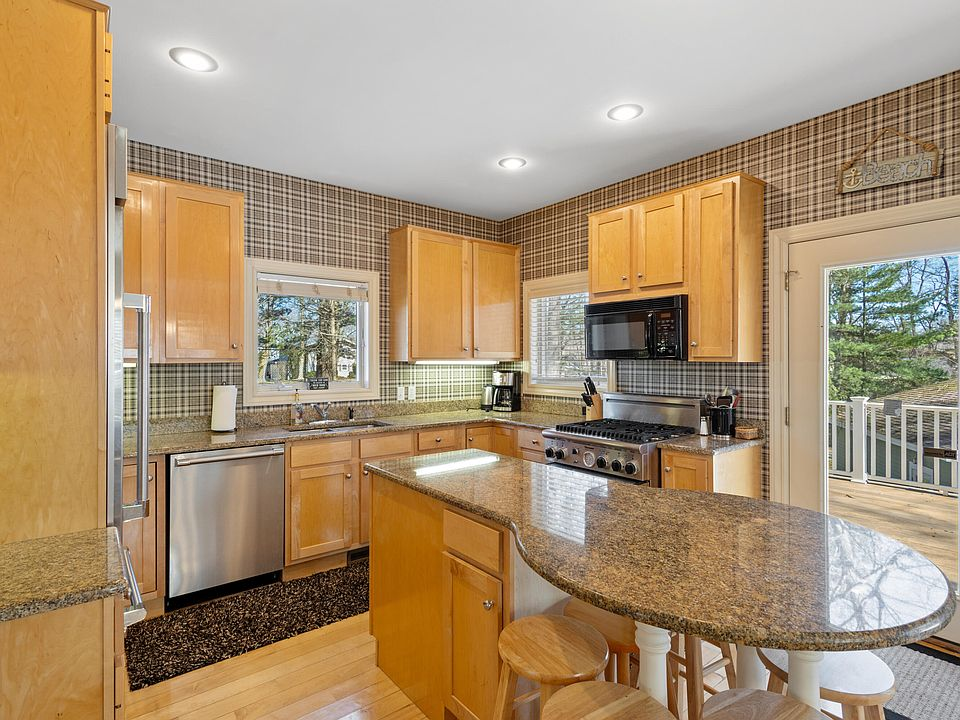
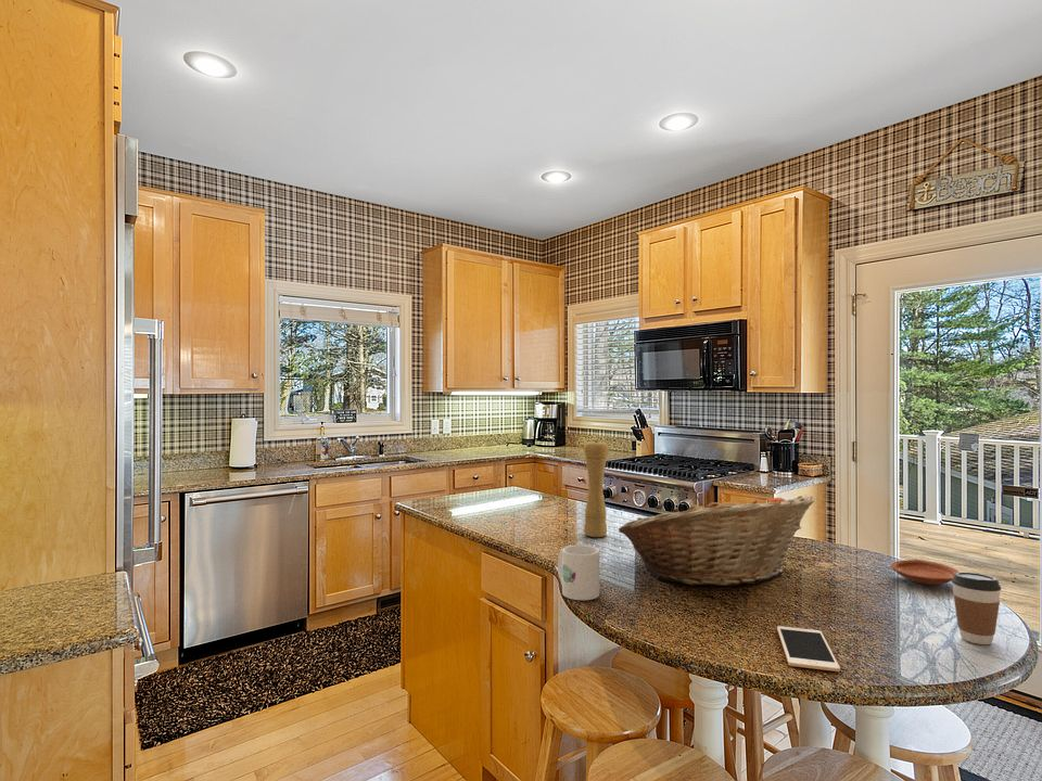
+ plate (924, 574)
+ mug (575, 569)
+ pepper mill (596, 487)
+ fruit basket (716, 530)
+ coffee cup (976, 607)
+ cell phone (805, 646)
